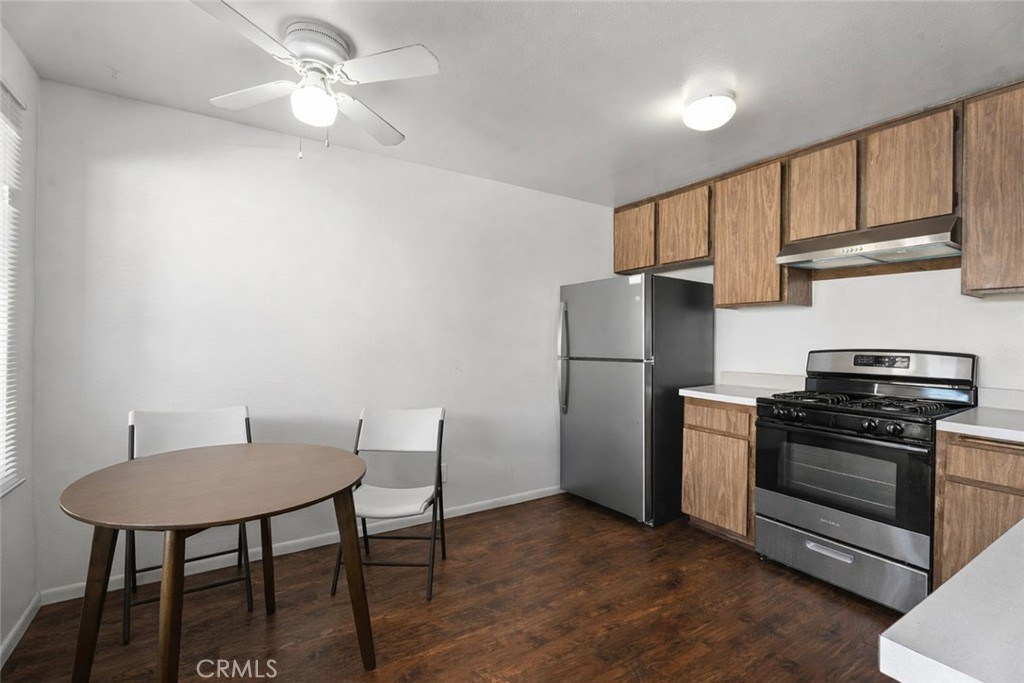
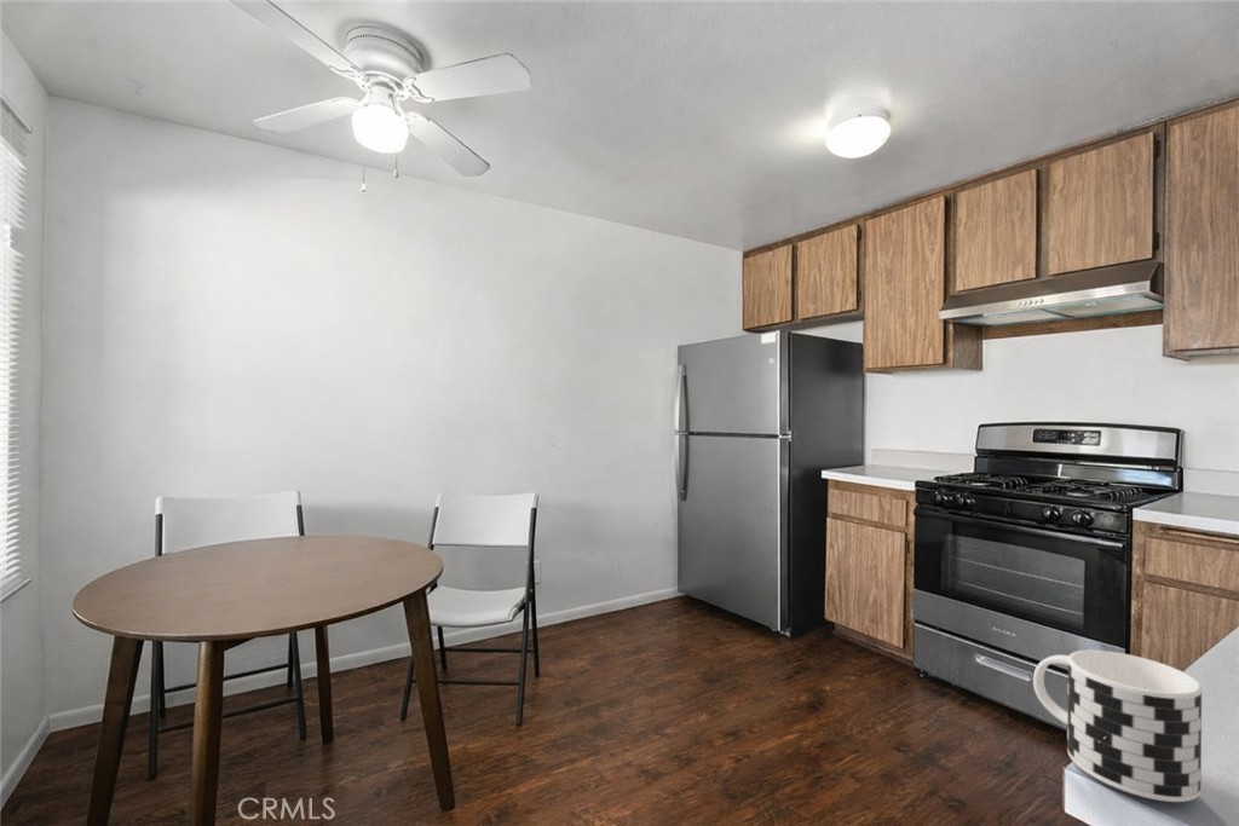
+ cup (1108, 712)
